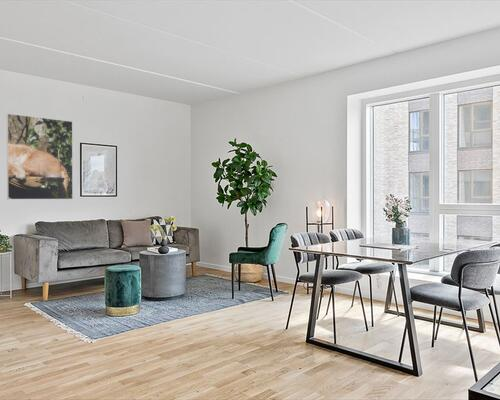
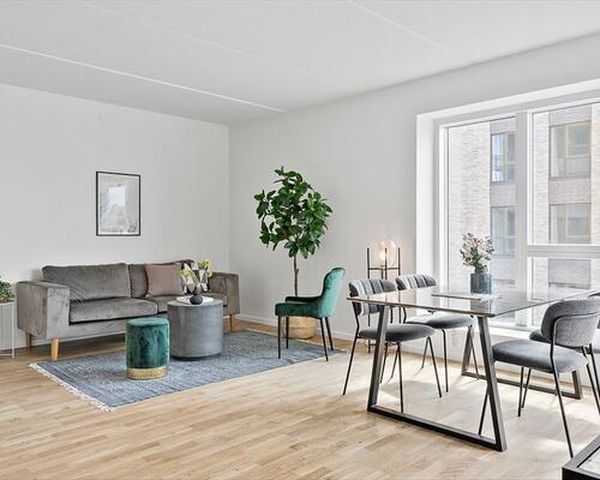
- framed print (41, 158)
